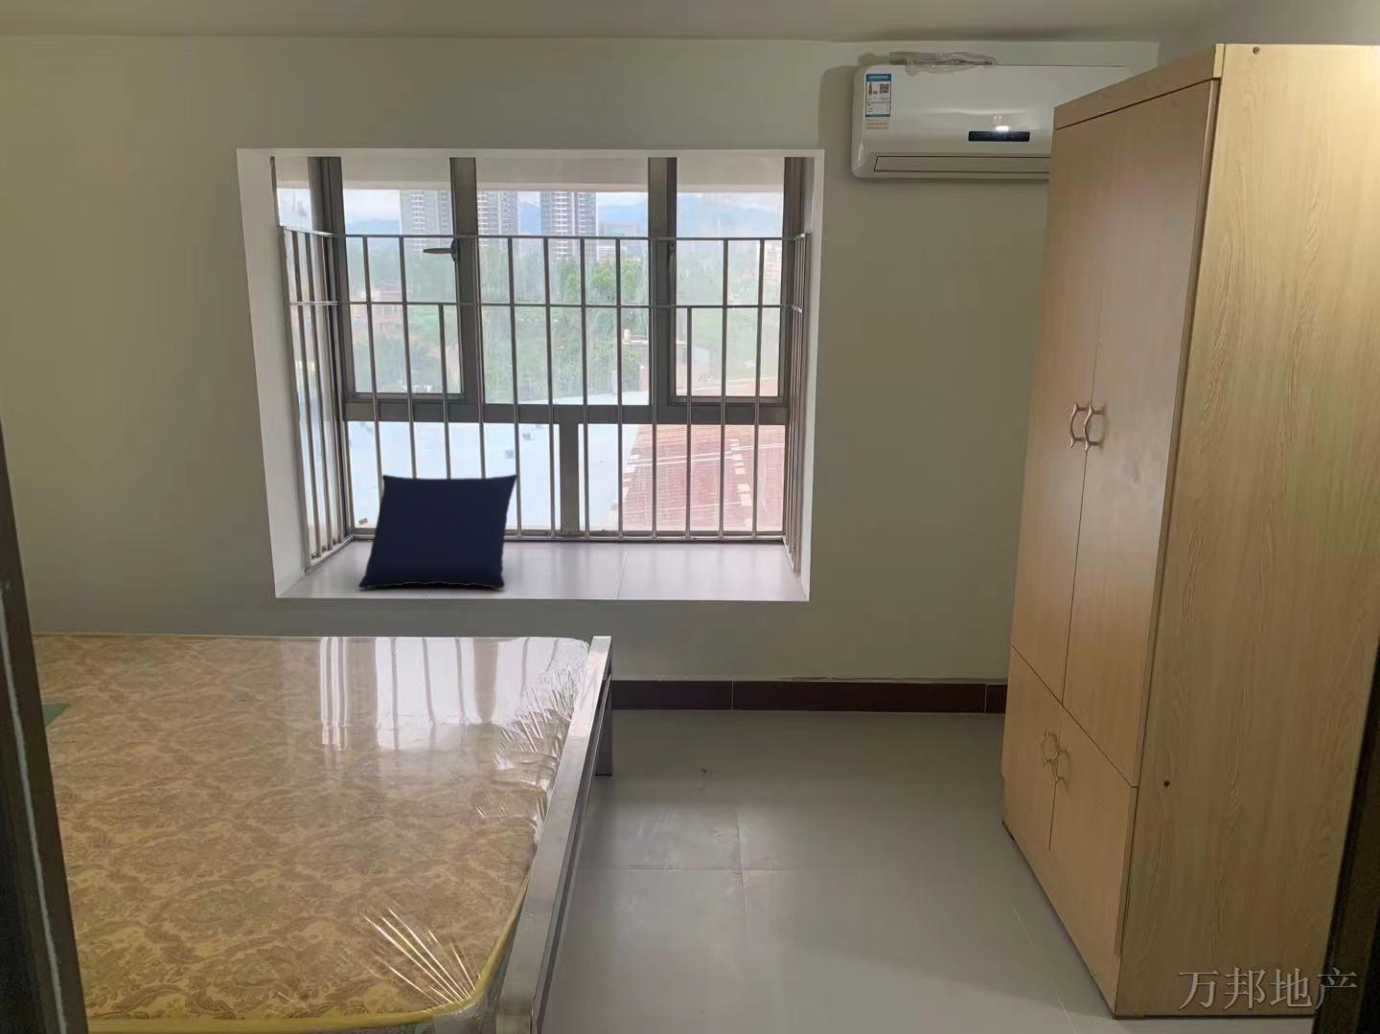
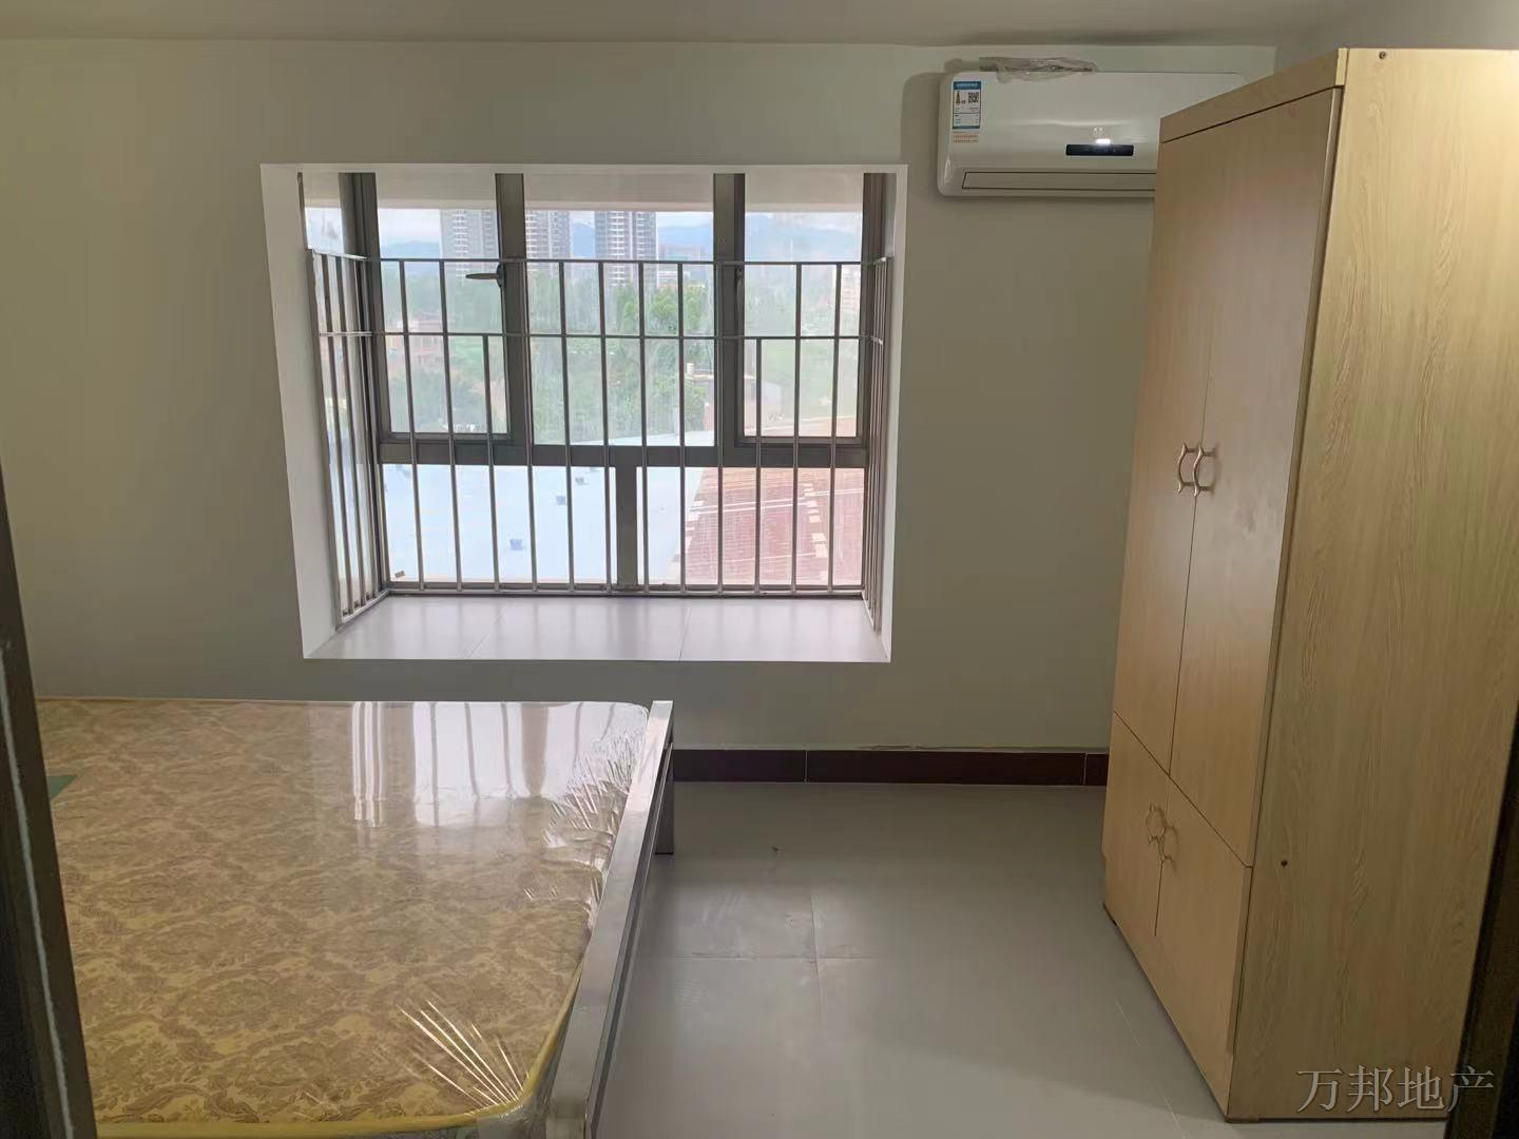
- cushion (441, 529)
